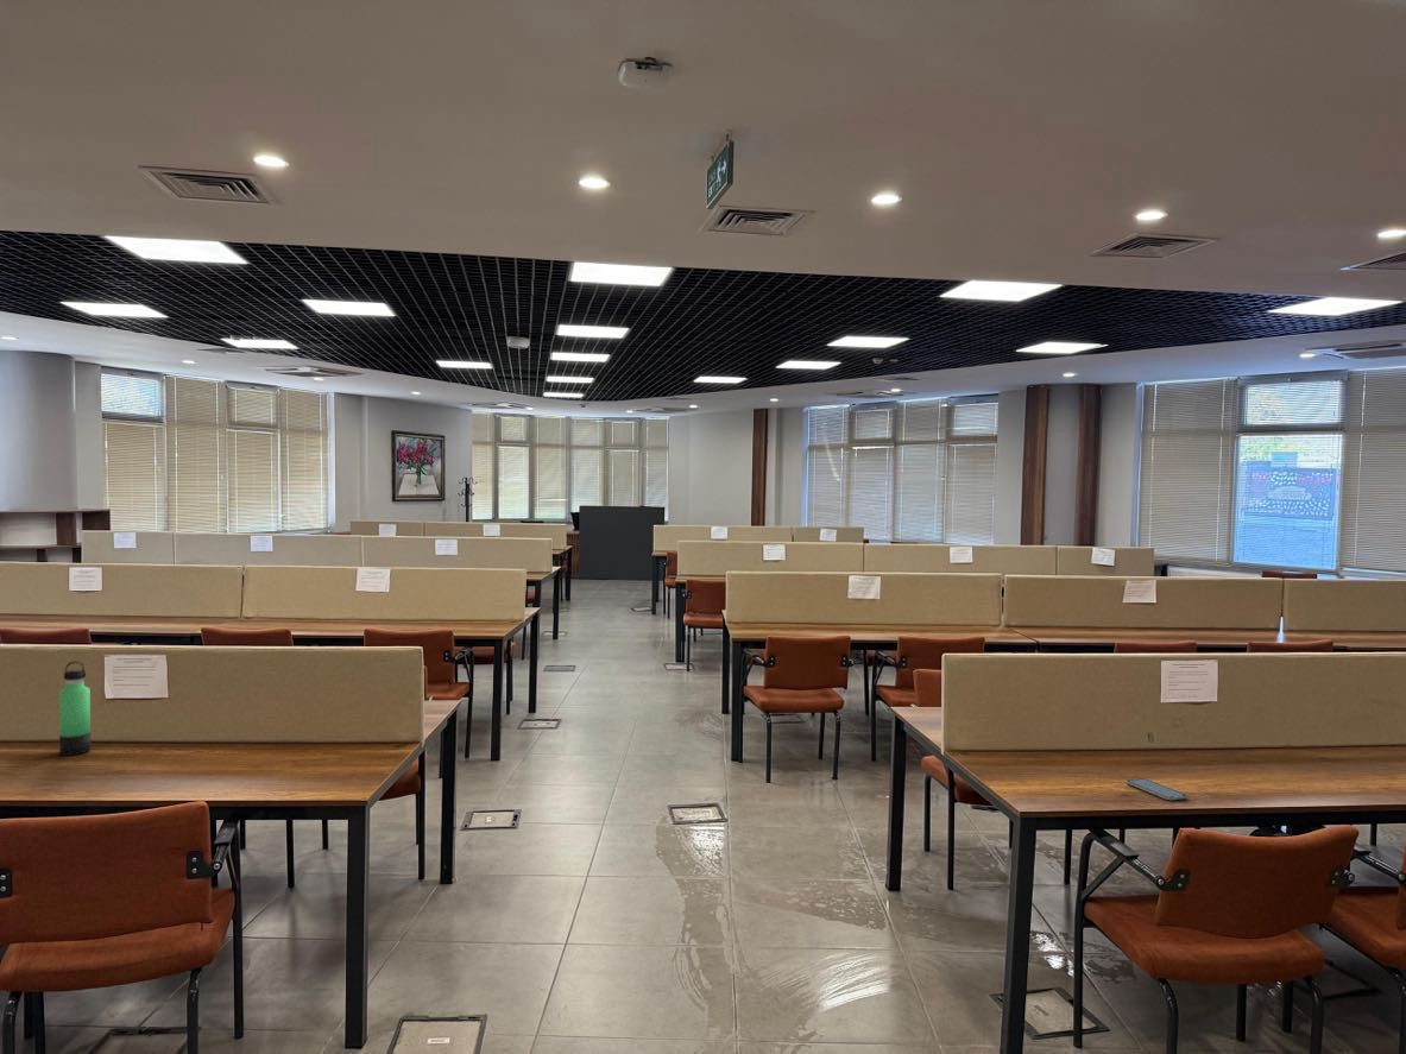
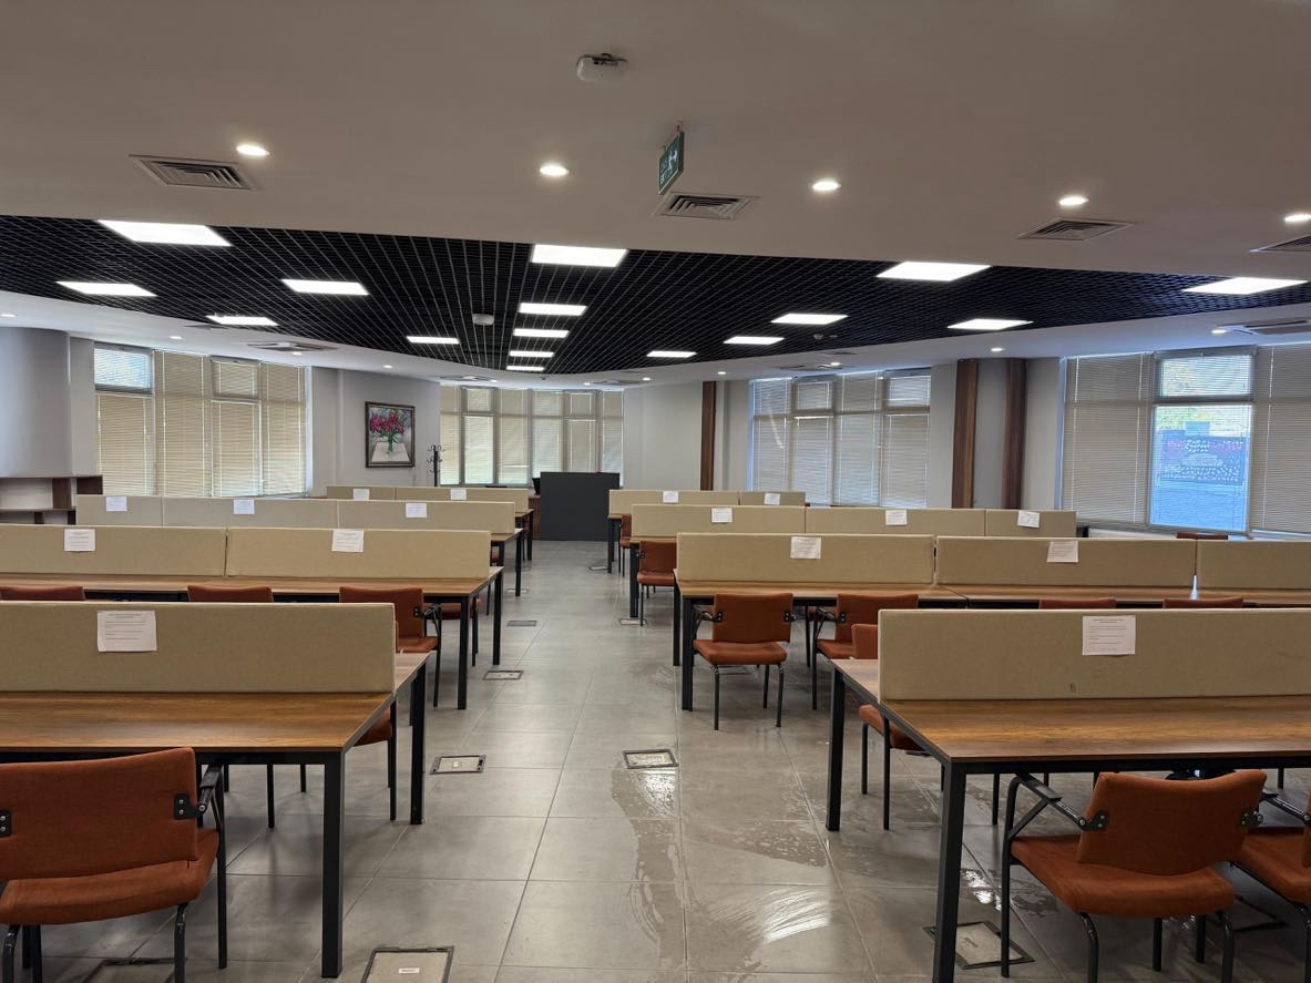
- thermos bottle (75, 706)
- smartphone (1155, 788)
